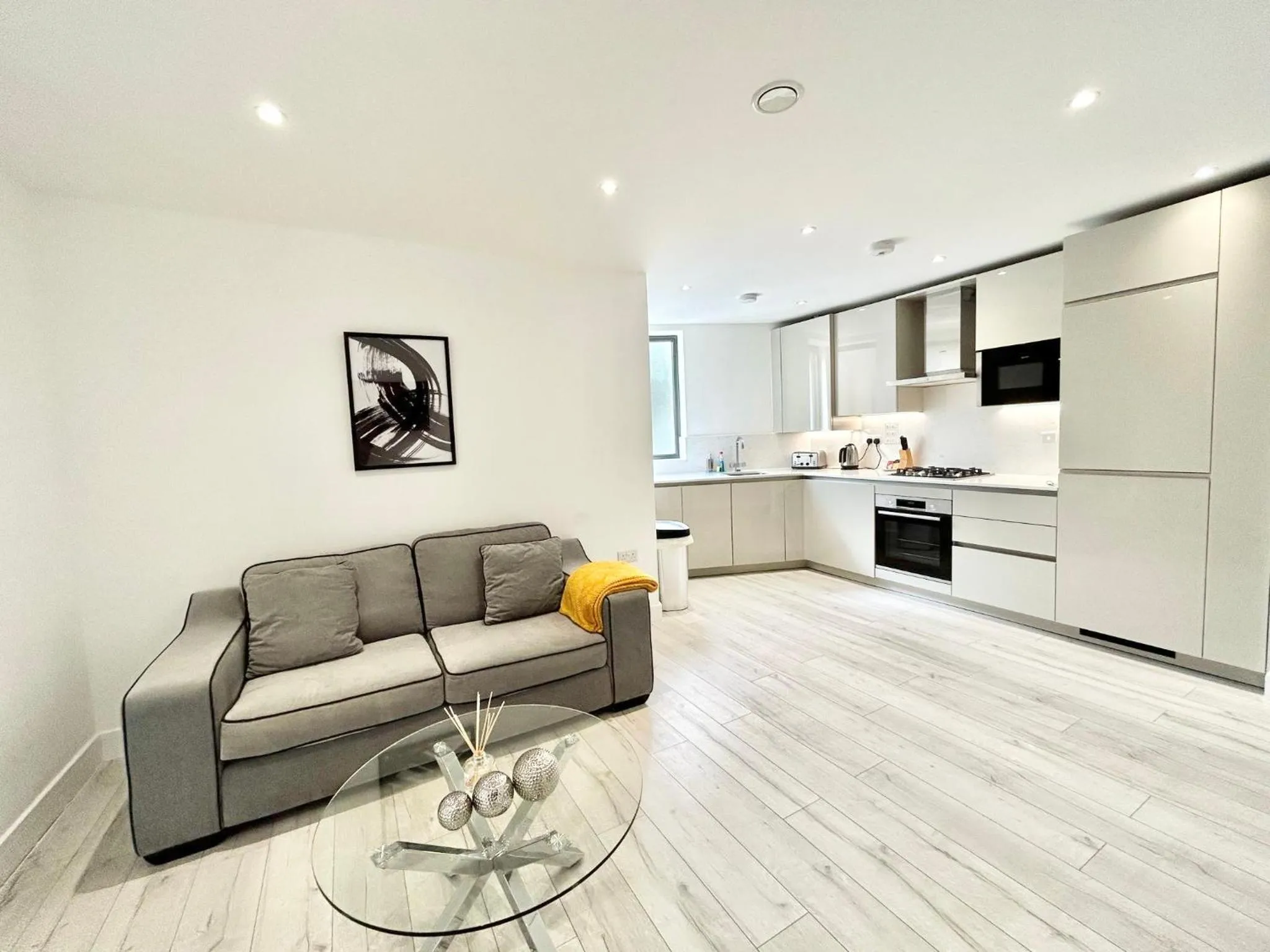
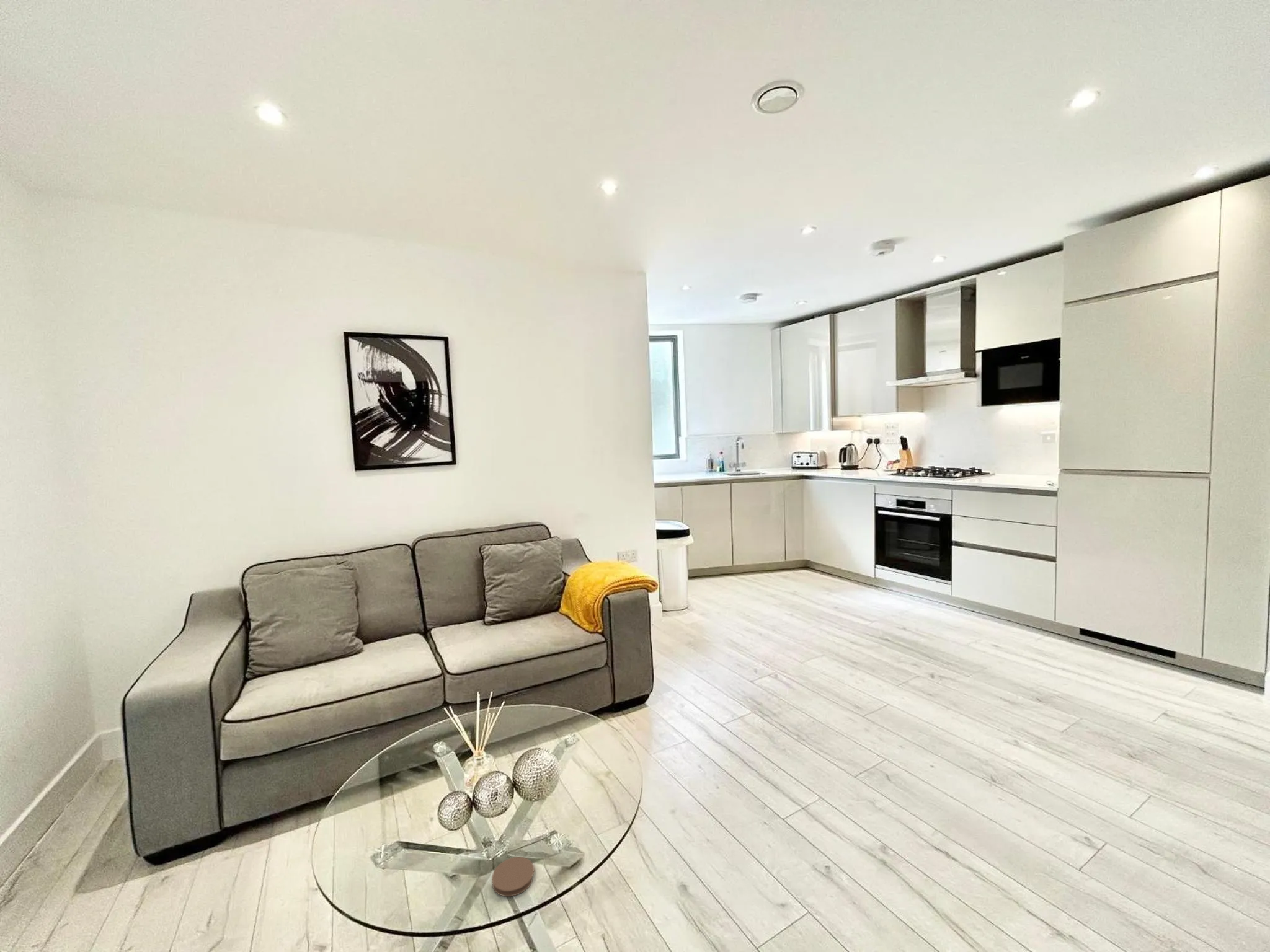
+ coaster (513, 876)
